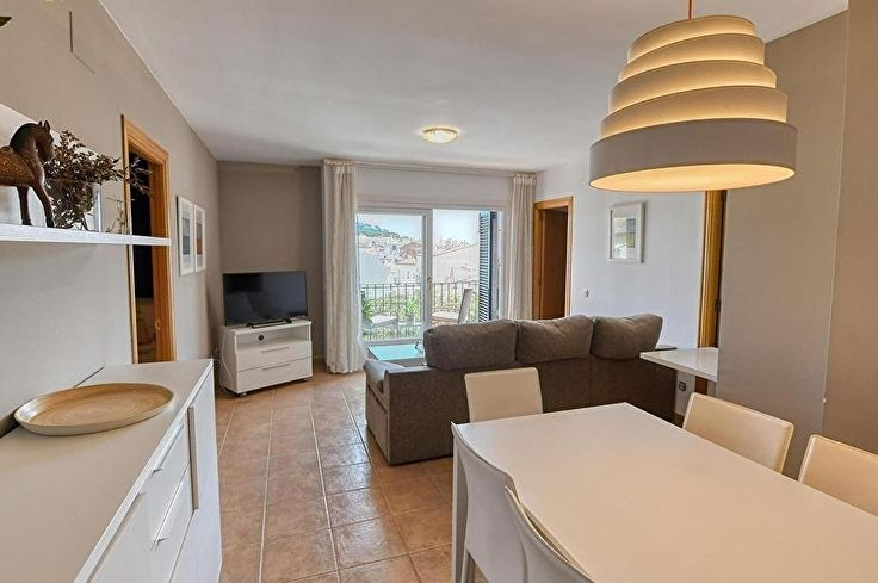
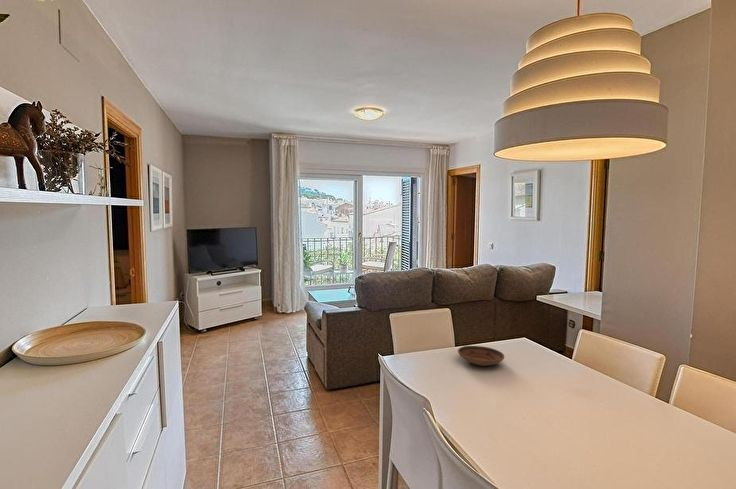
+ bowl (480, 357)
